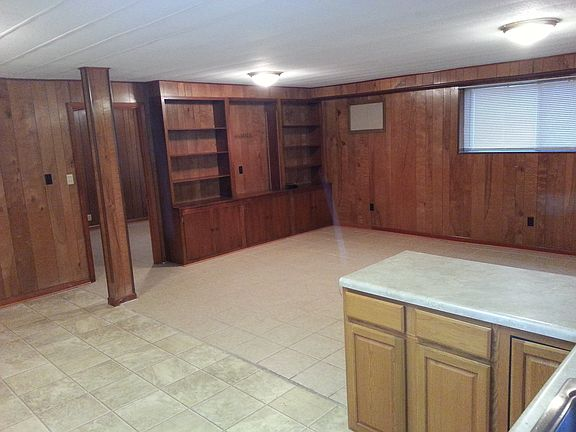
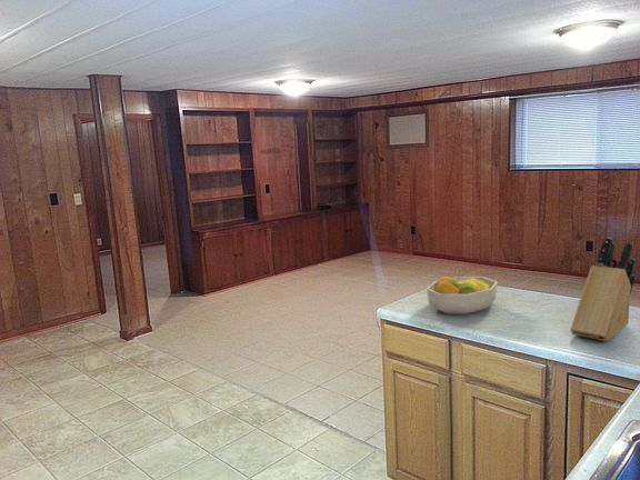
+ knife block (606, 284)
+ fruit bowl (462, 290)
